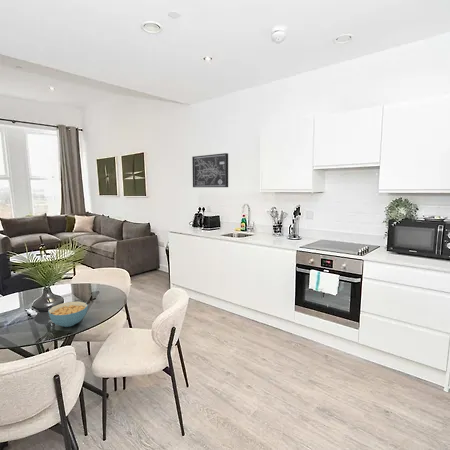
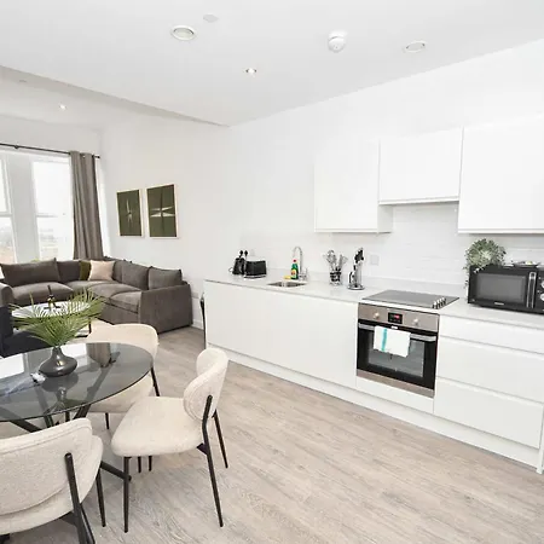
- cereal bowl (68, 316)
- wall art (209, 171)
